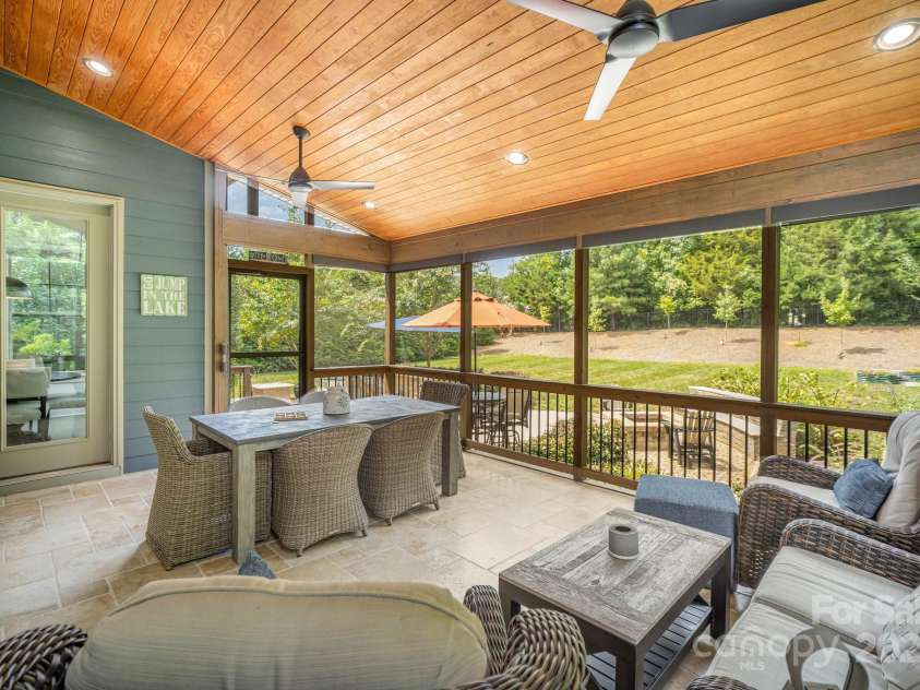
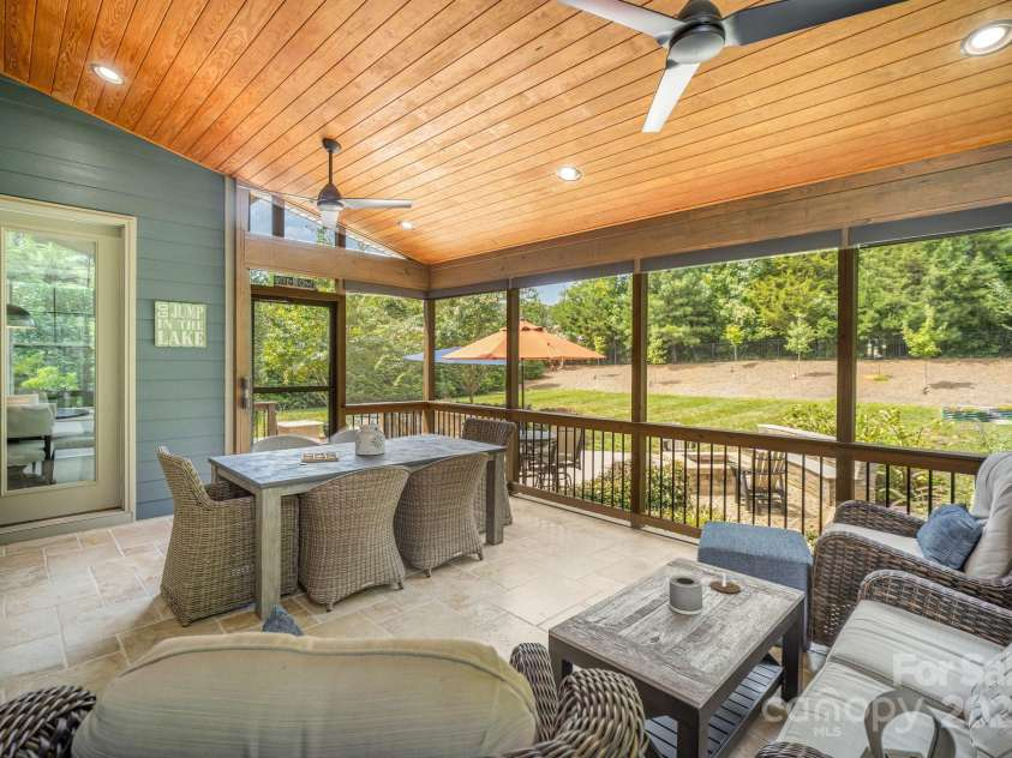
+ candle (724, 579)
